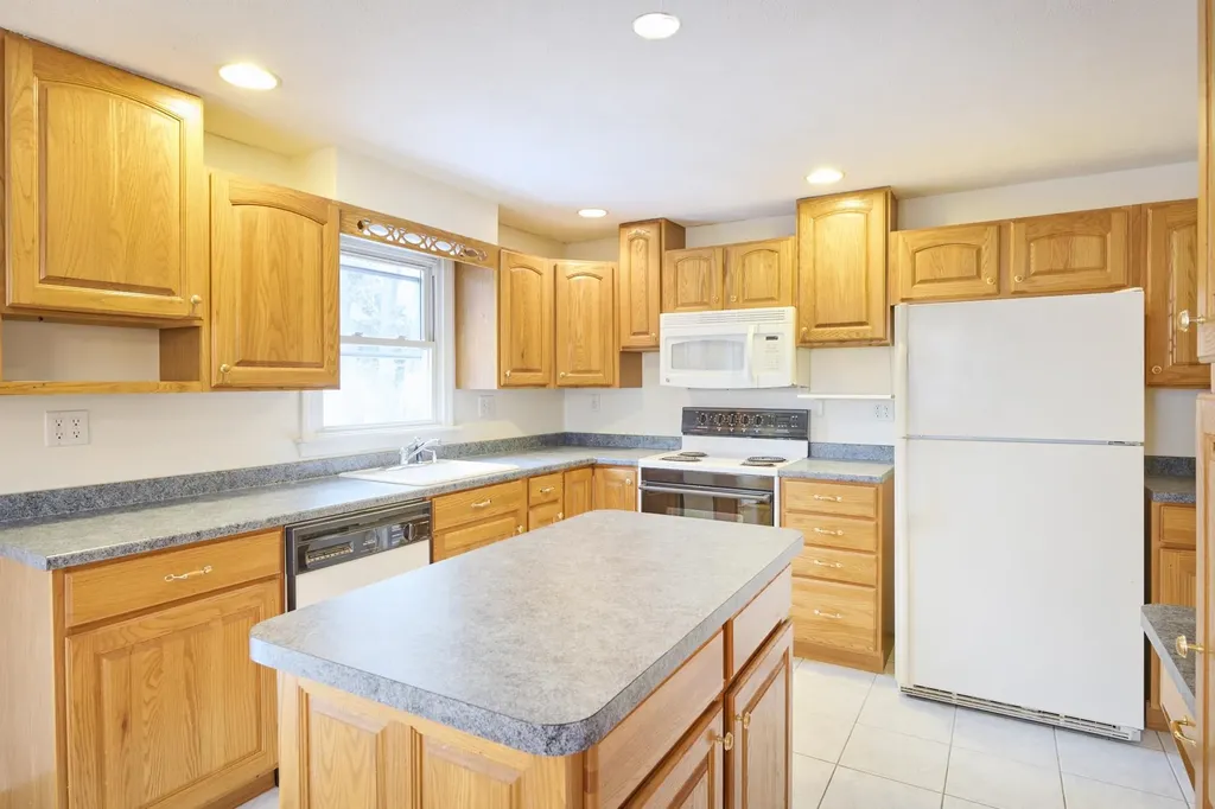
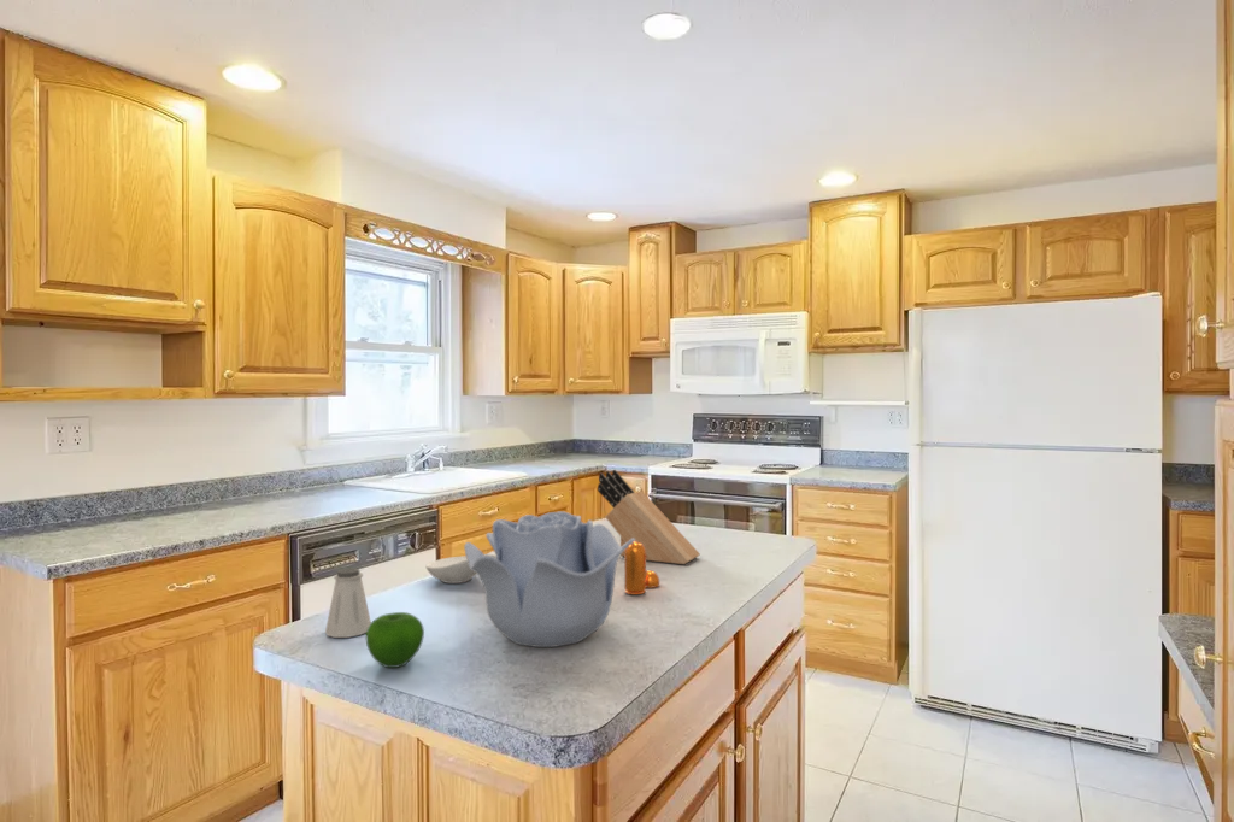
+ spoon rest (472, 570)
+ pepper shaker (642, 563)
+ knife block (645, 513)
+ decorative bowl (552, 575)
+ apple (395, 640)
+ saltshaker (348, 600)
